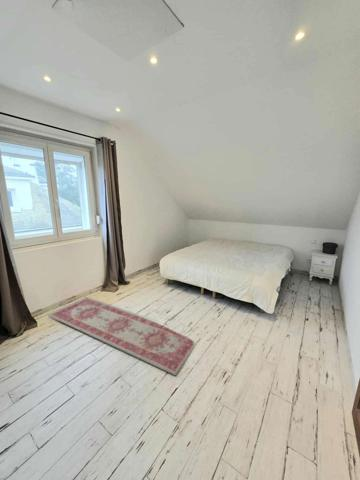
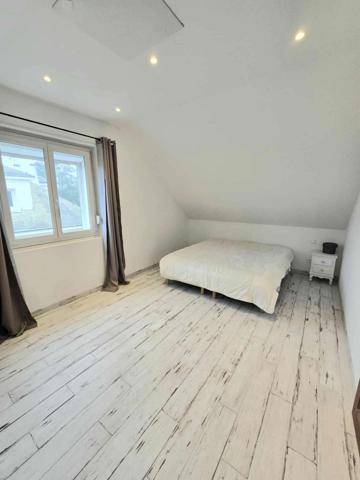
- rug (118, 324)
